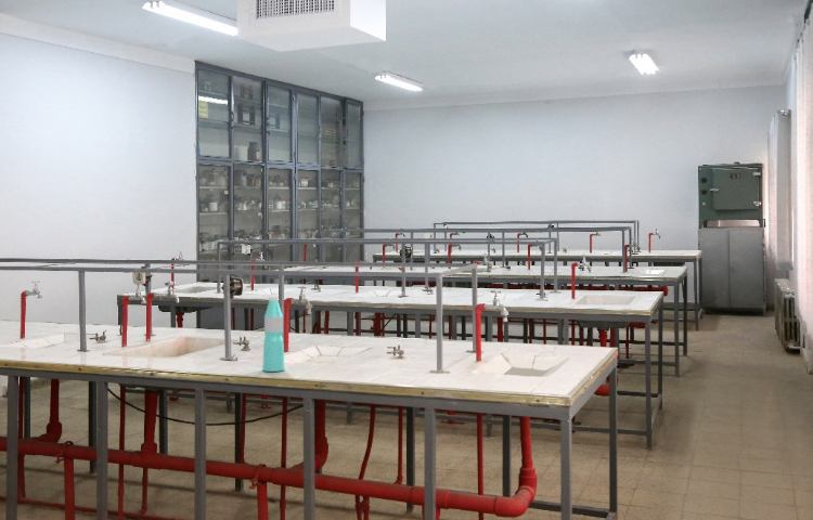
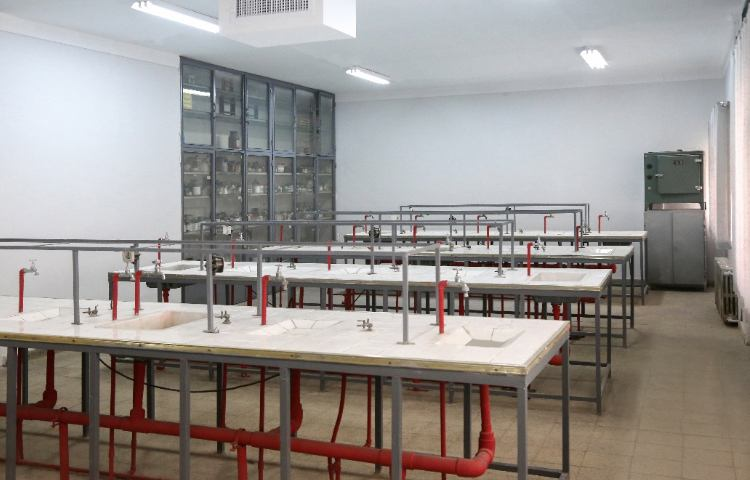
- water bottle (273, 333)
